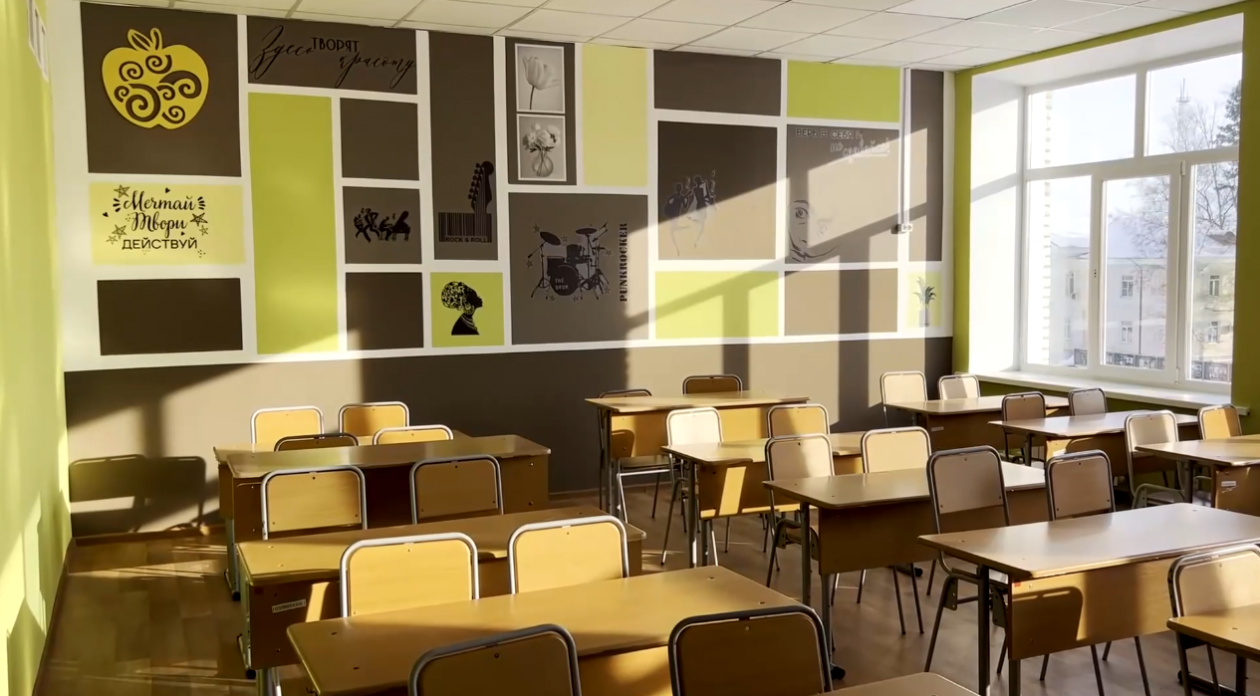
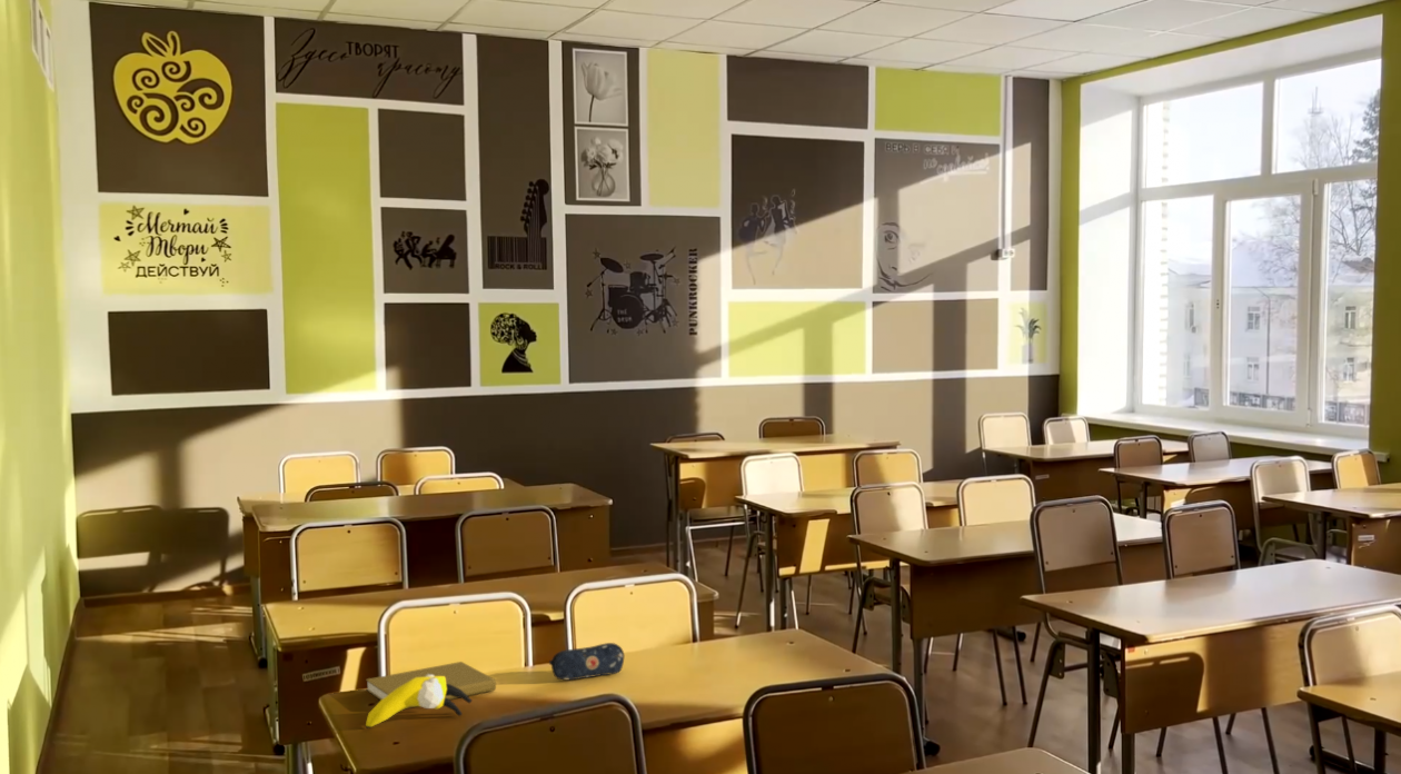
+ pencil case (588, 661)
+ banana (419, 699)
+ book (434, 675)
